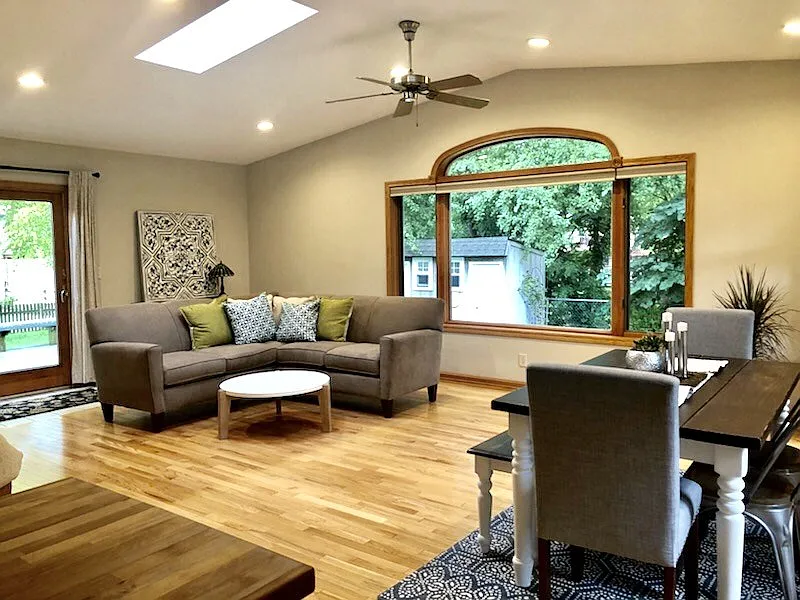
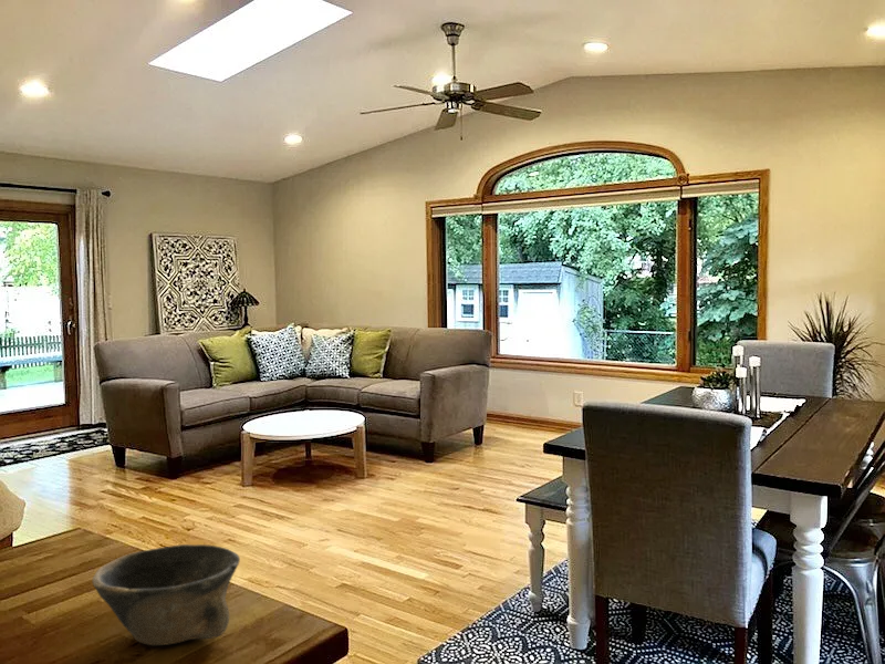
+ bowl (169, 596)
